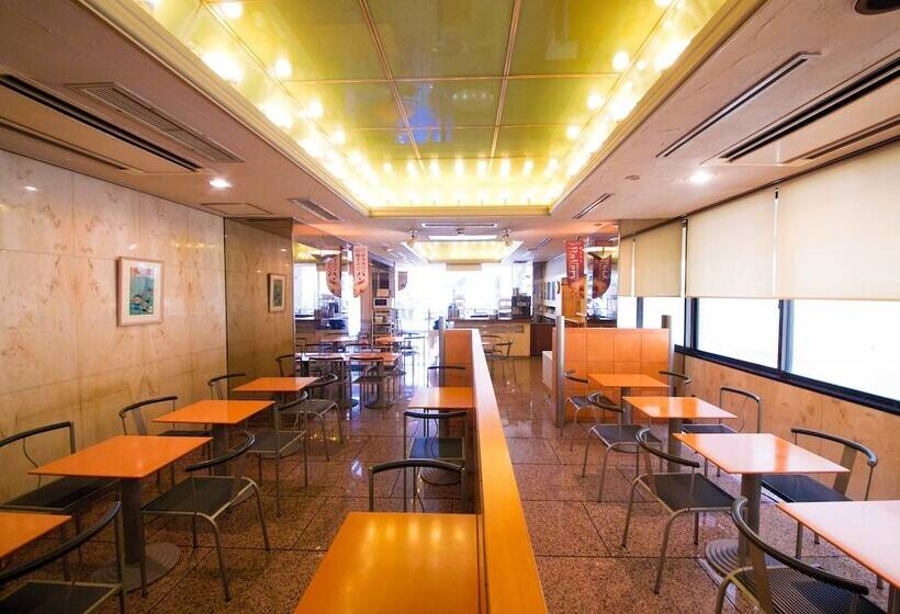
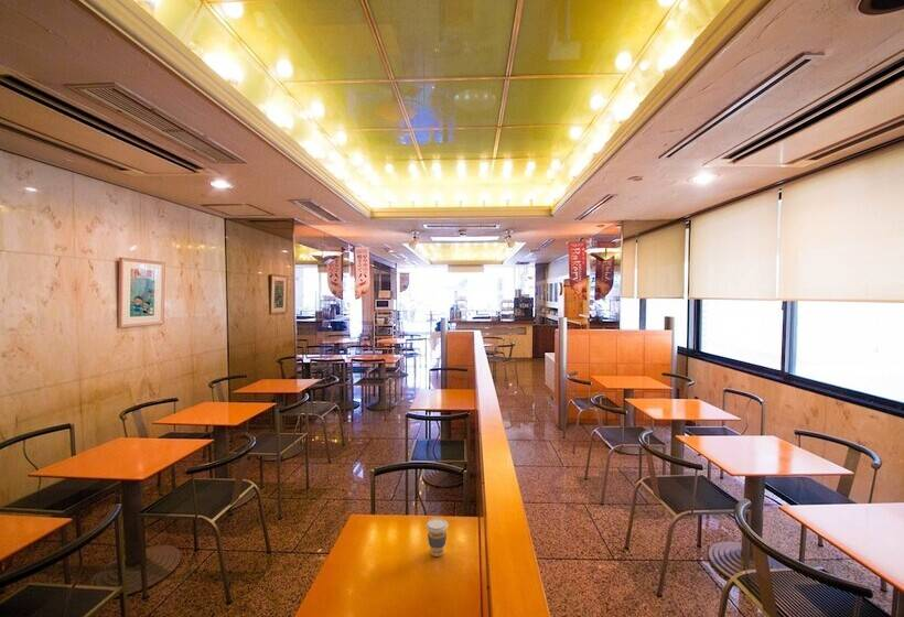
+ coffee cup (437, 538)
